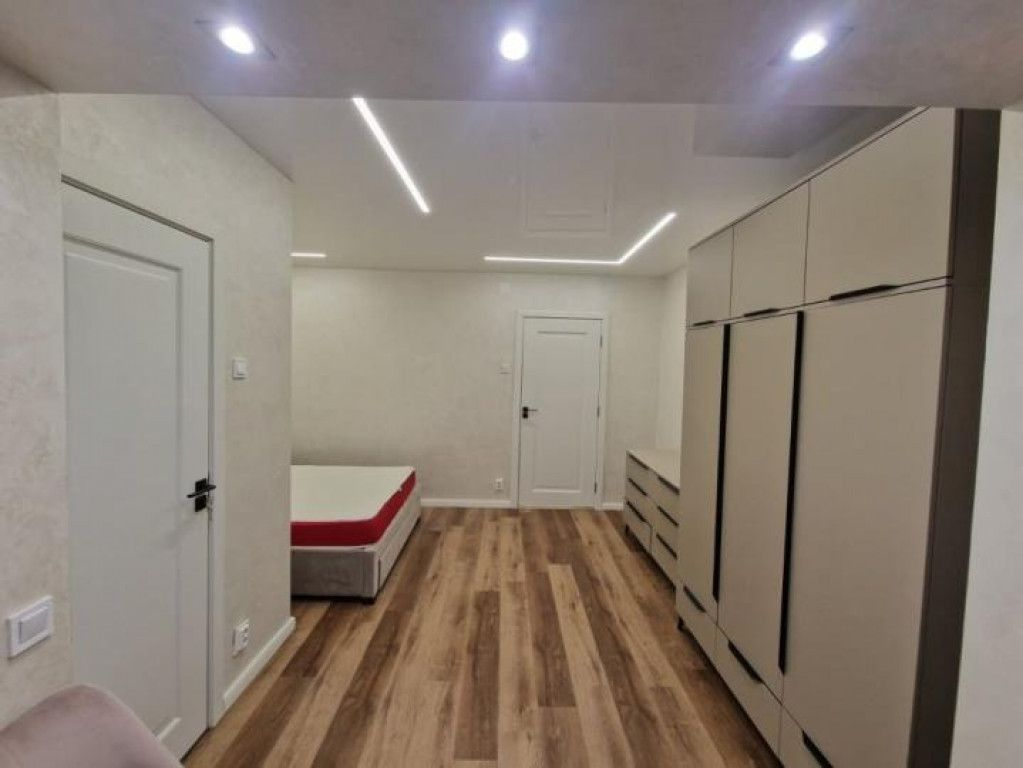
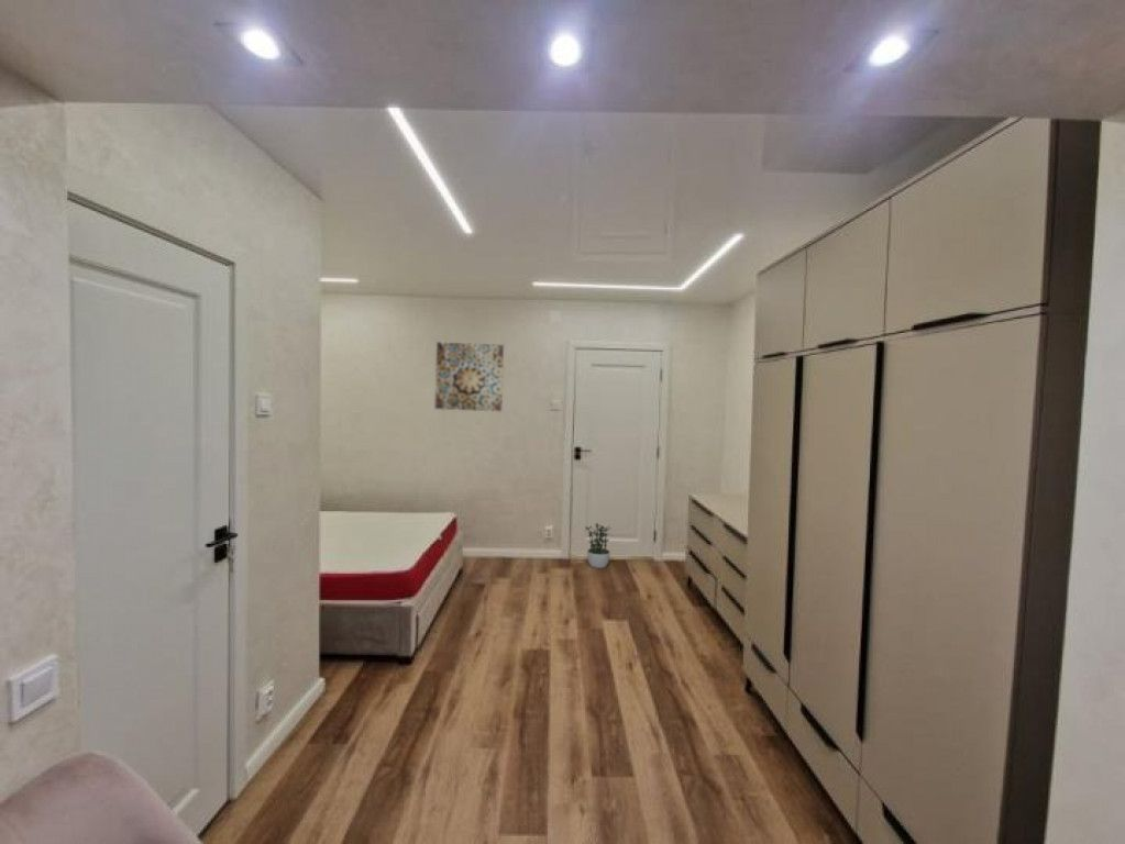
+ wall art (468, 377)
+ potted plant (597, 543)
